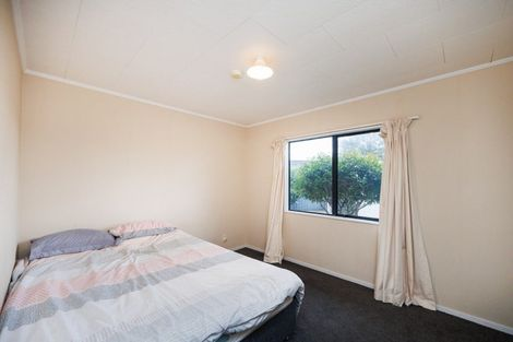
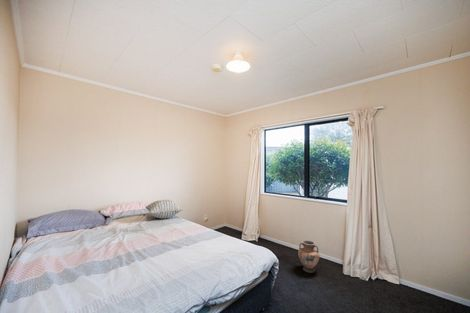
+ vase (308, 256)
+ pillow (163, 208)
